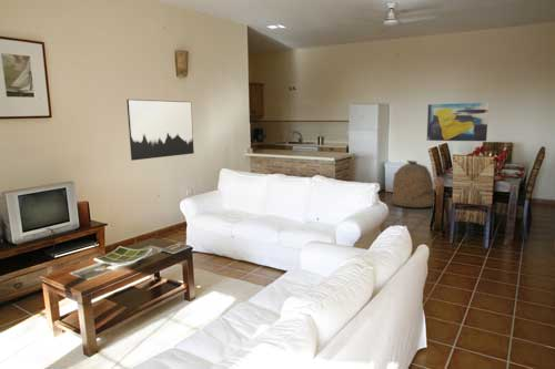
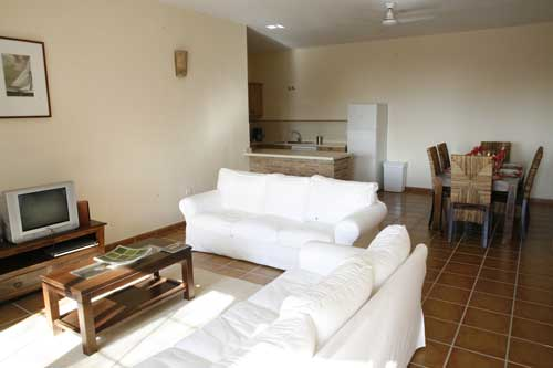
- bag (413, 183)
- wall art (456, 122)
- wall art (163, 129)
